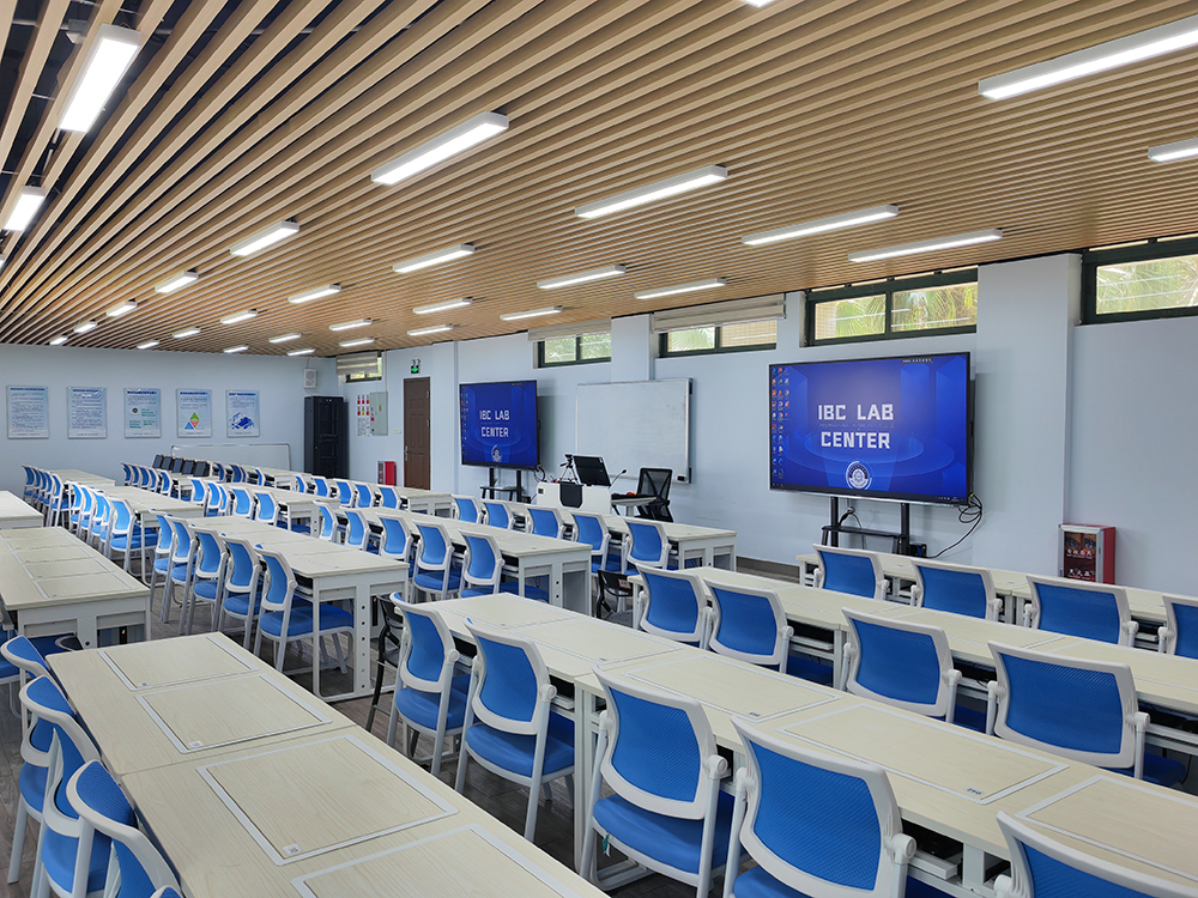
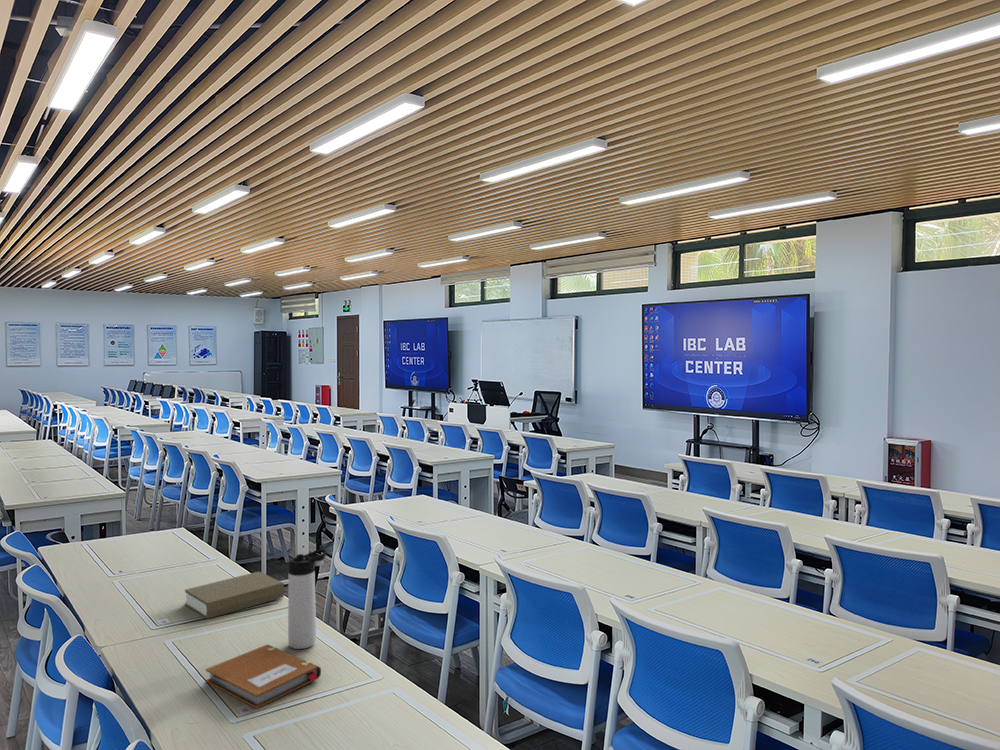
+ book (235, 593)
+ notebook (265, 673)
+ thermos bottle (308, 598)
